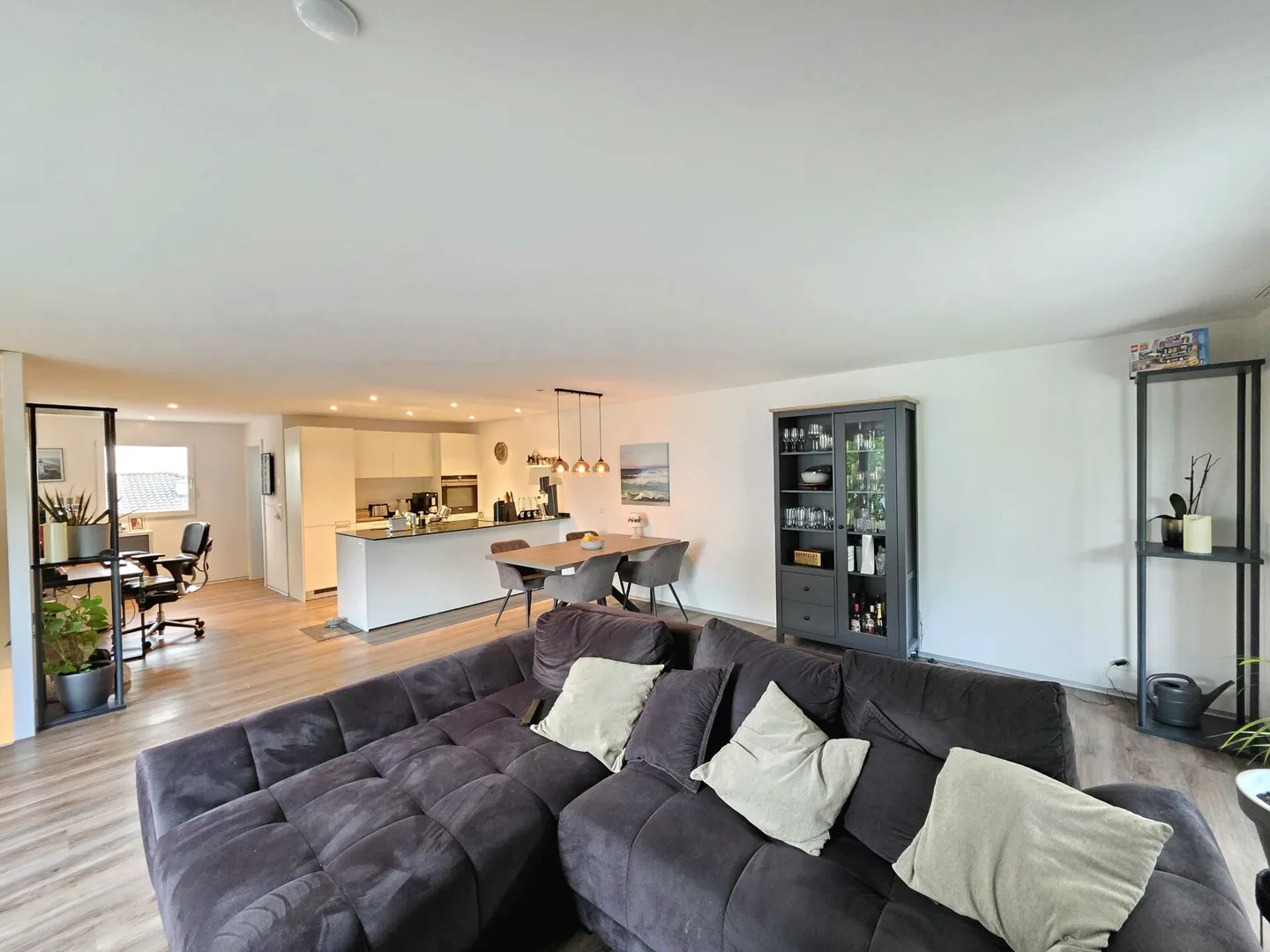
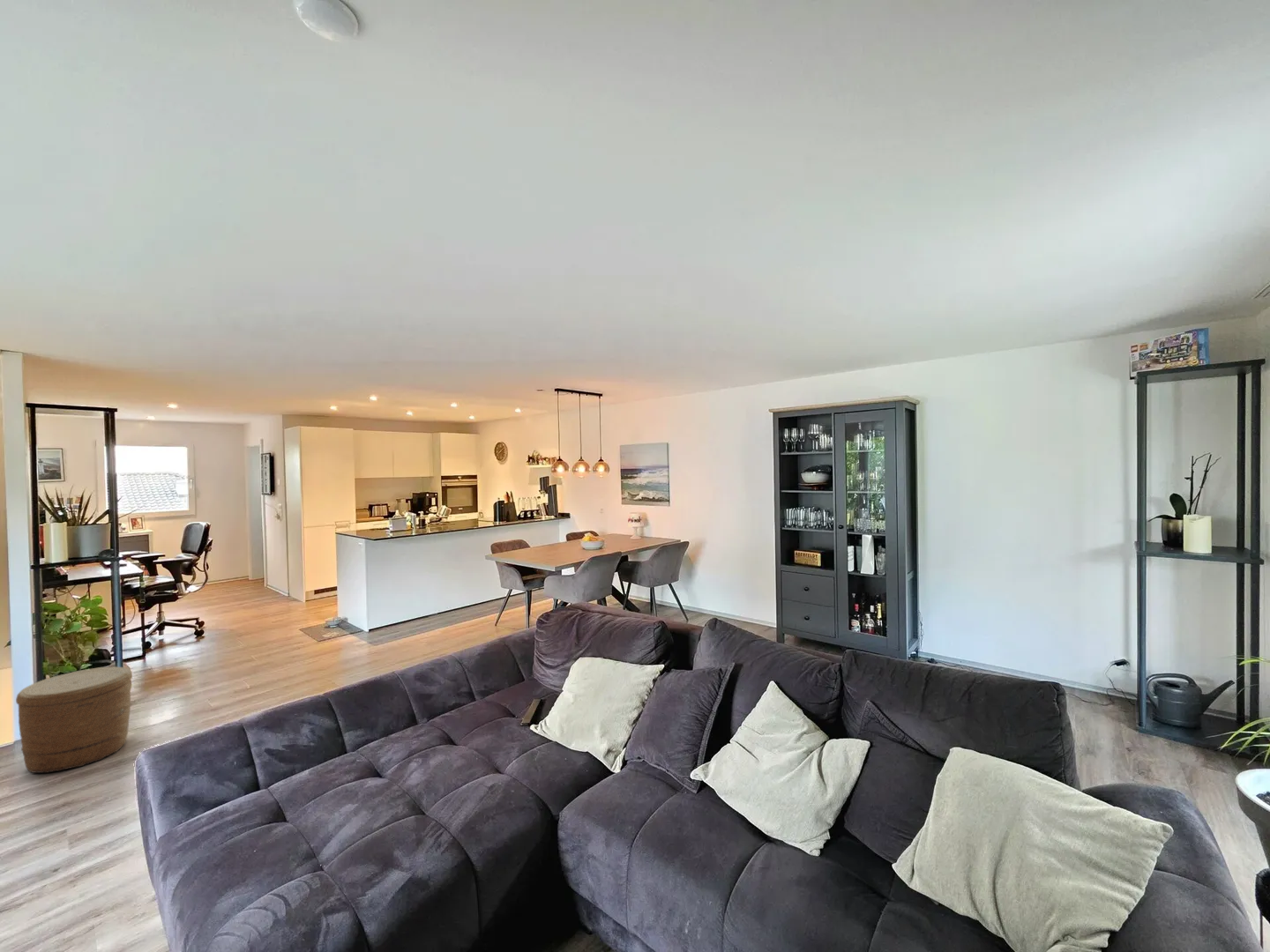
+ woven basket (78, 717)
